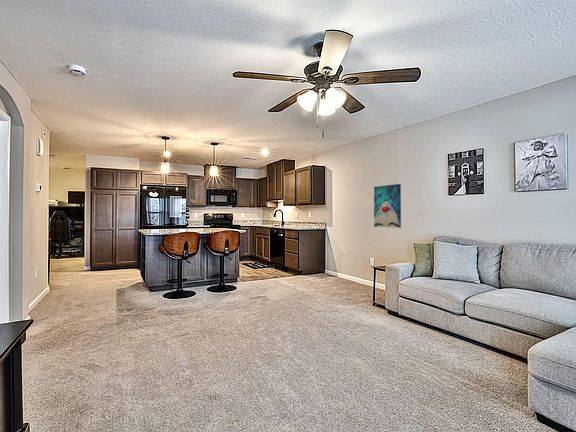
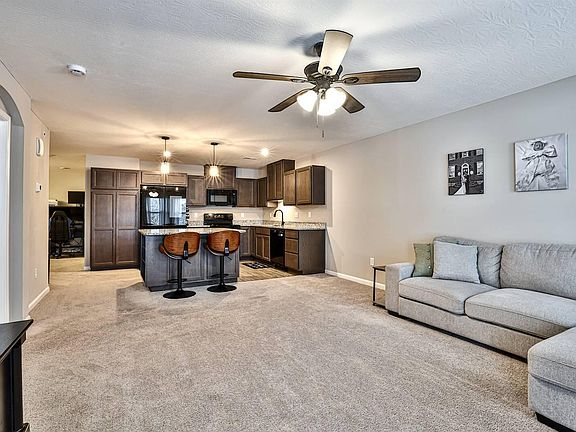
- wall art (386, 206)
